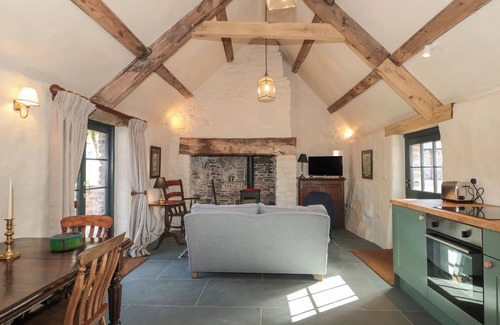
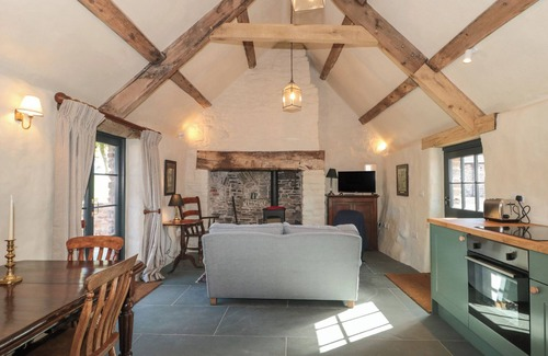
- decorative bowl (66, 241)
